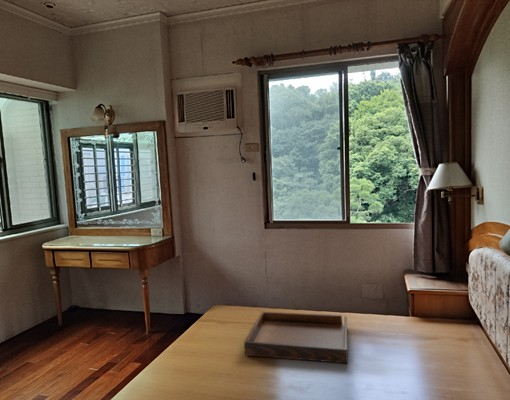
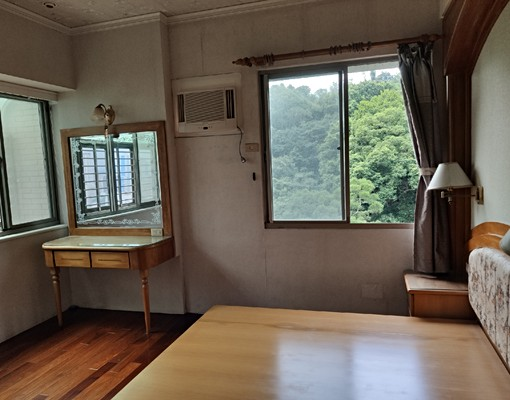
- serving tray (299, 334)
